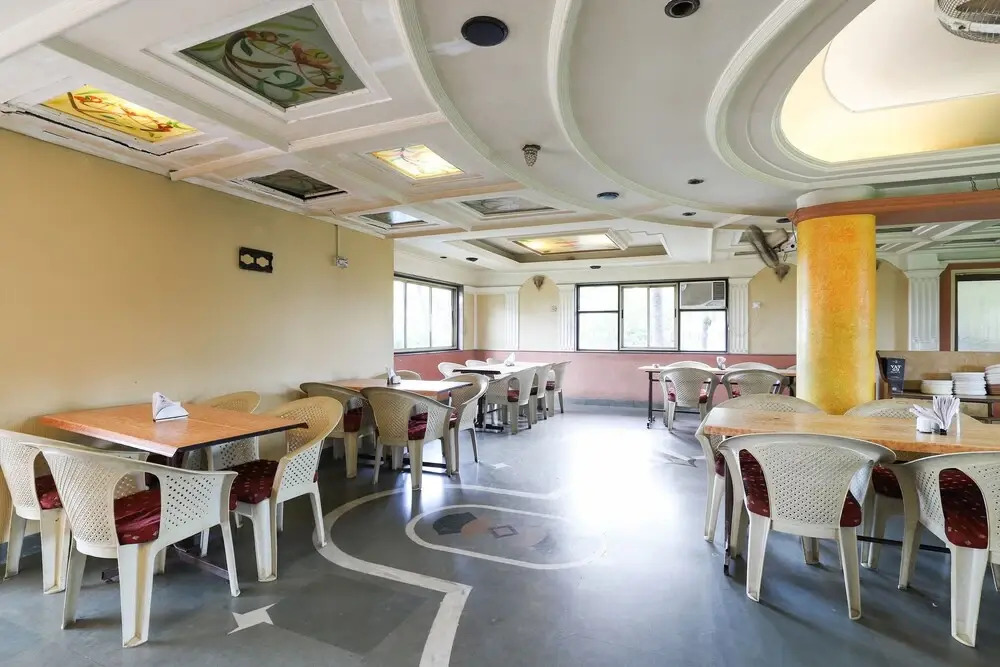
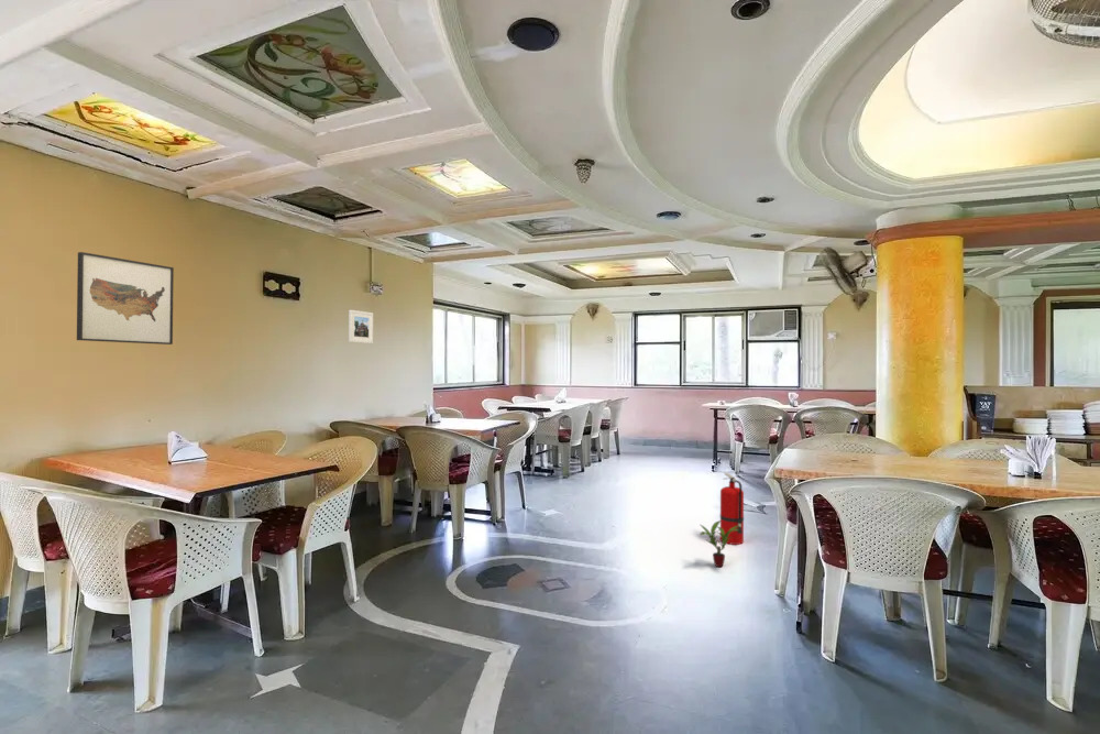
+ potted plant (722, 546)
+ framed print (361, 327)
+ fire extinguisher (733, 507)
+ wall art (128, 300)
